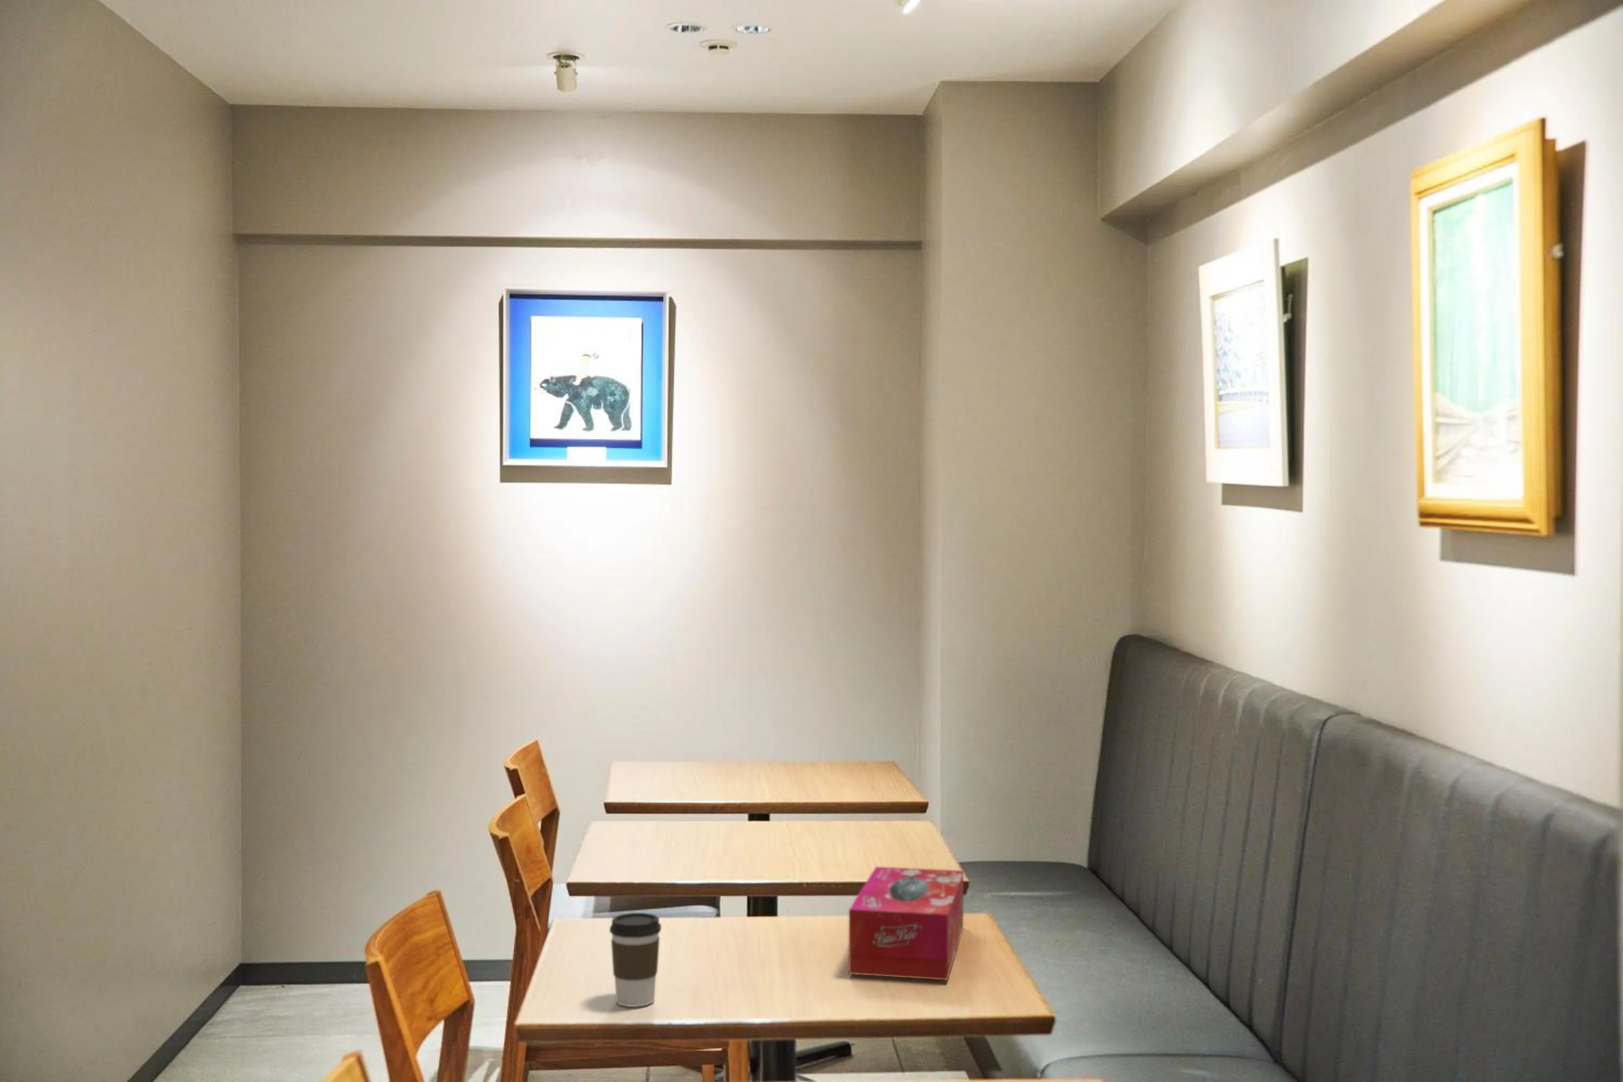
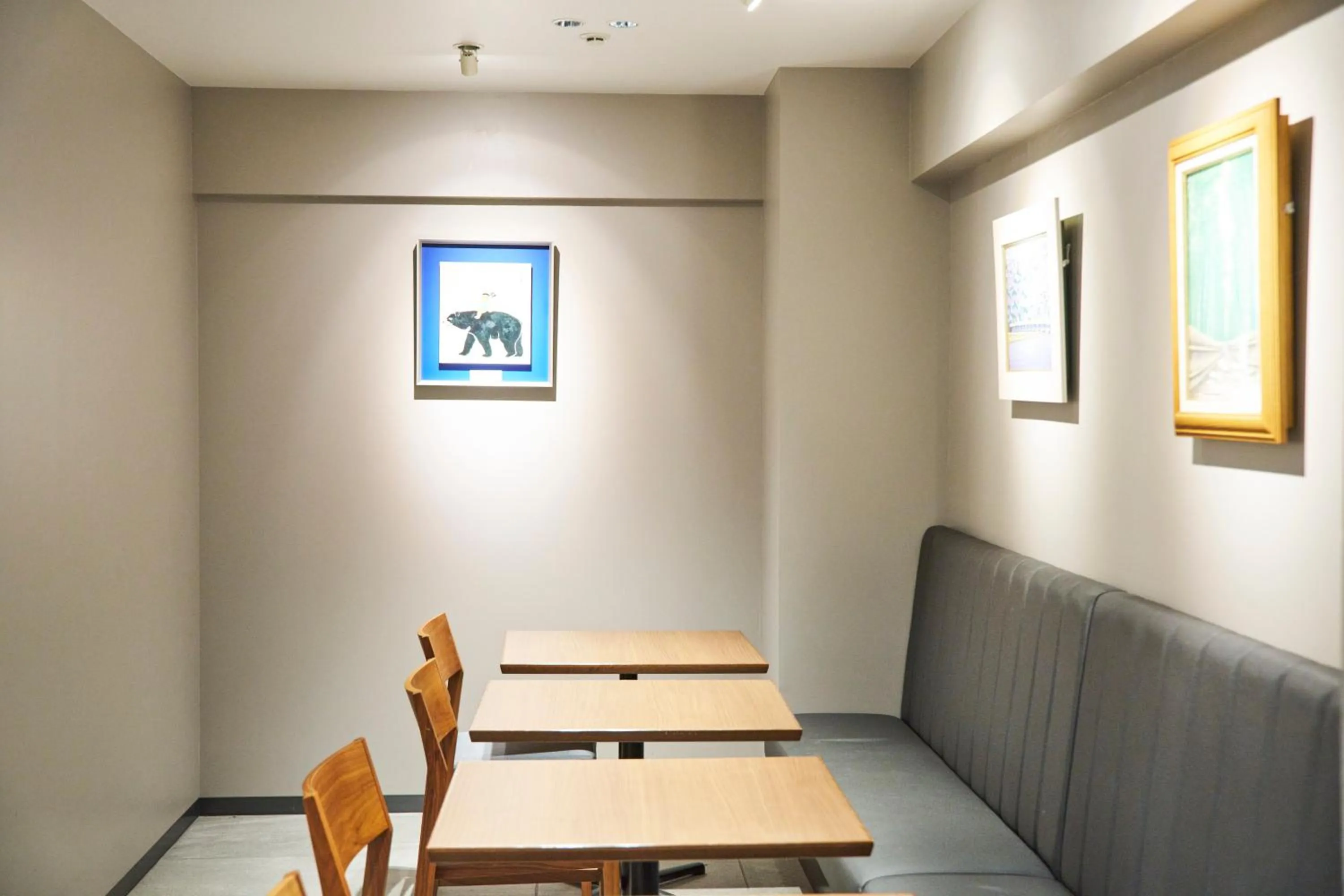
- coffee cup (635, 959)
- tissue box (909, 919)
